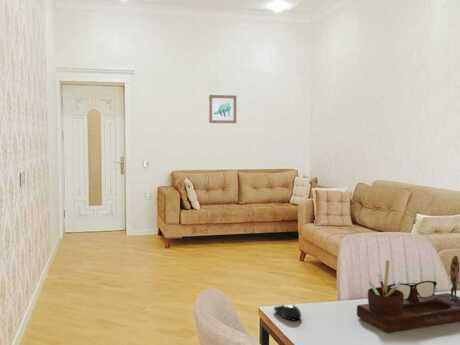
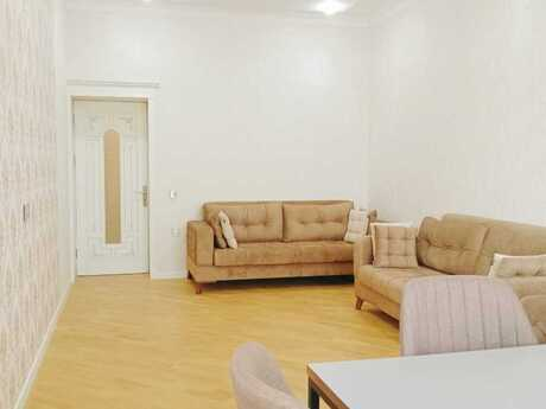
- computer mouse (287, 309)
- wall art (222, 109)
- desk organizer (416, 288)
